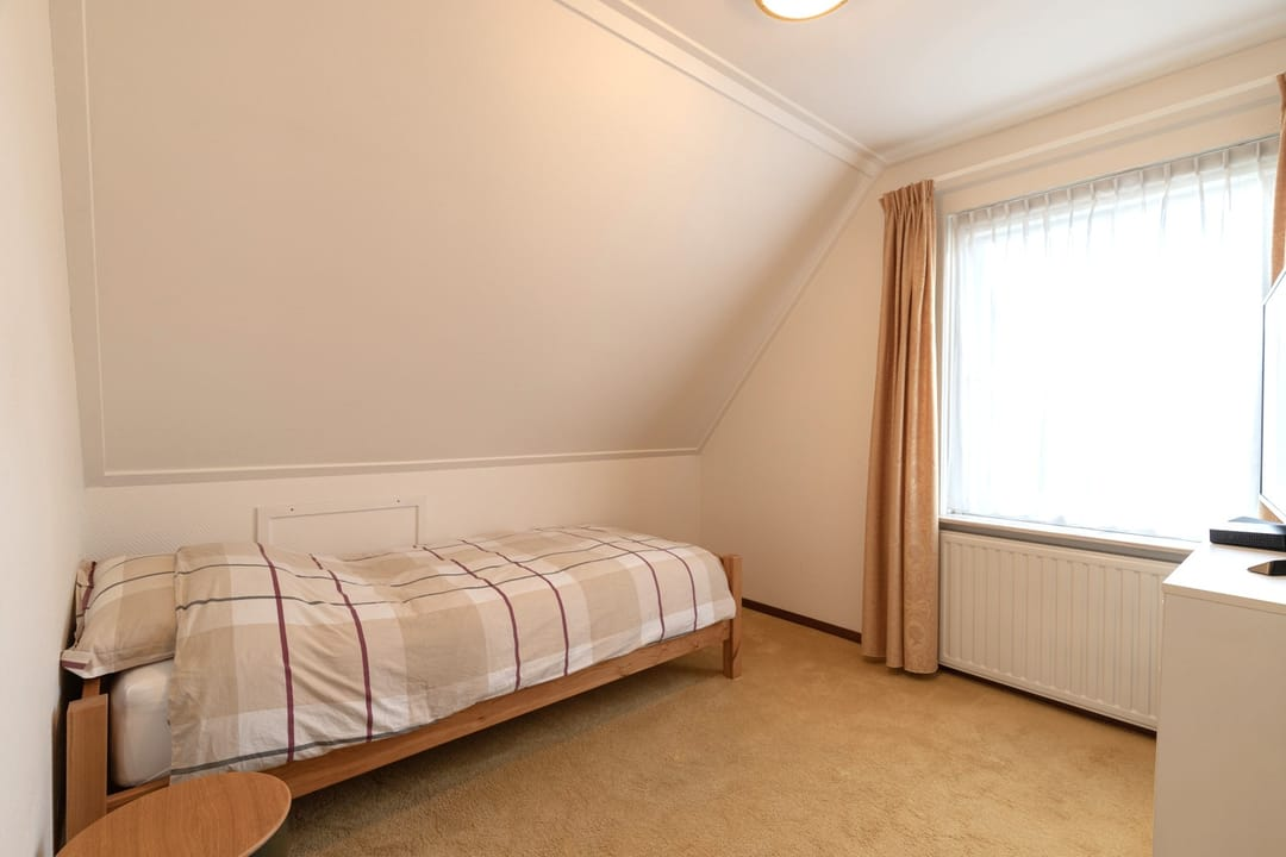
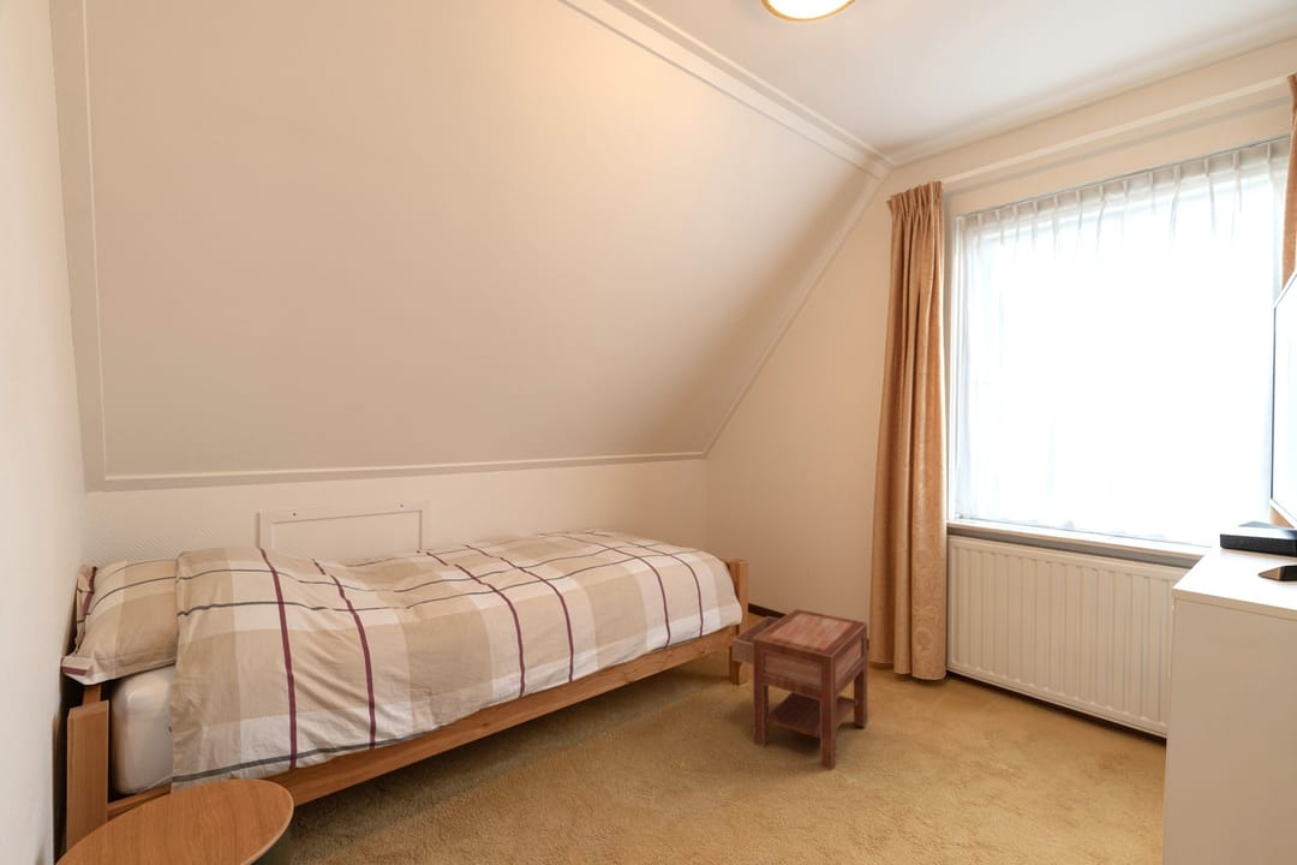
+ nightstand (803, 679)
